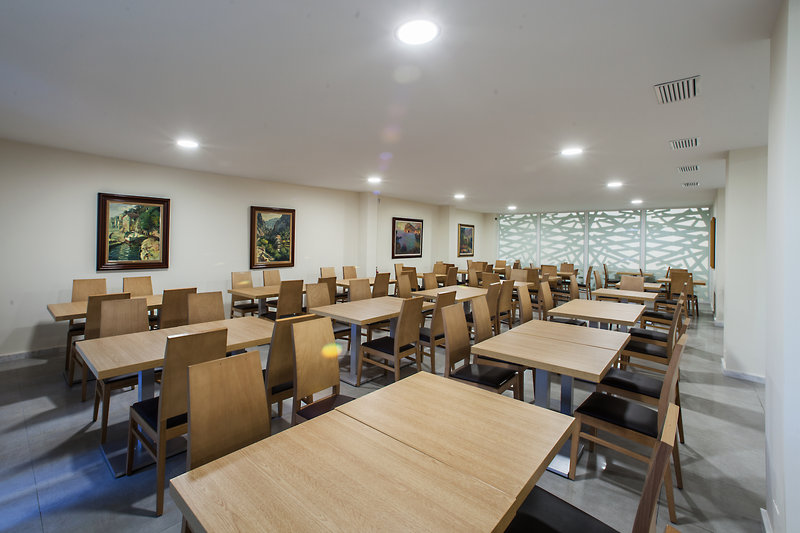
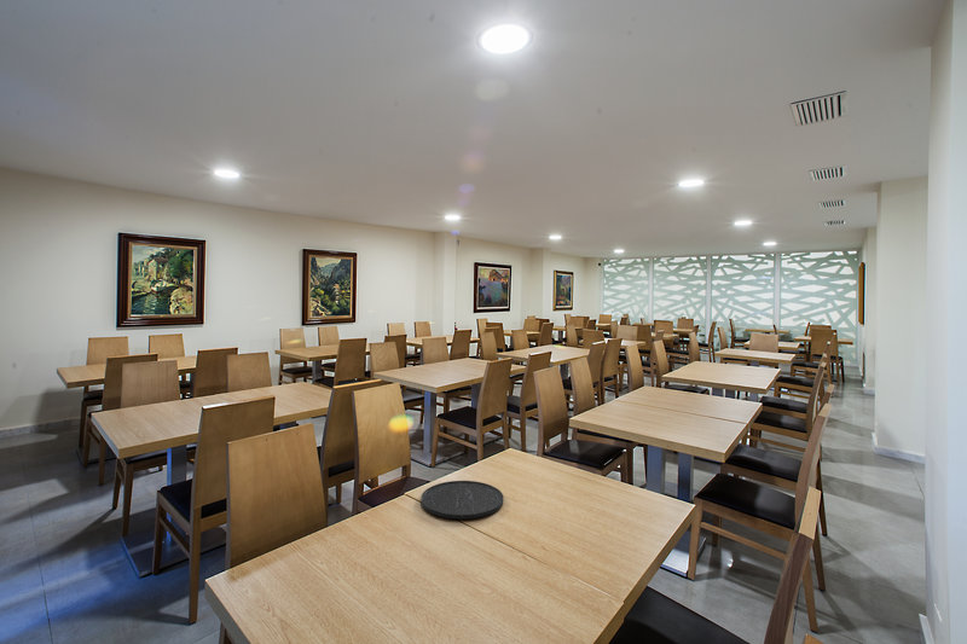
+ plate (462, 498)
